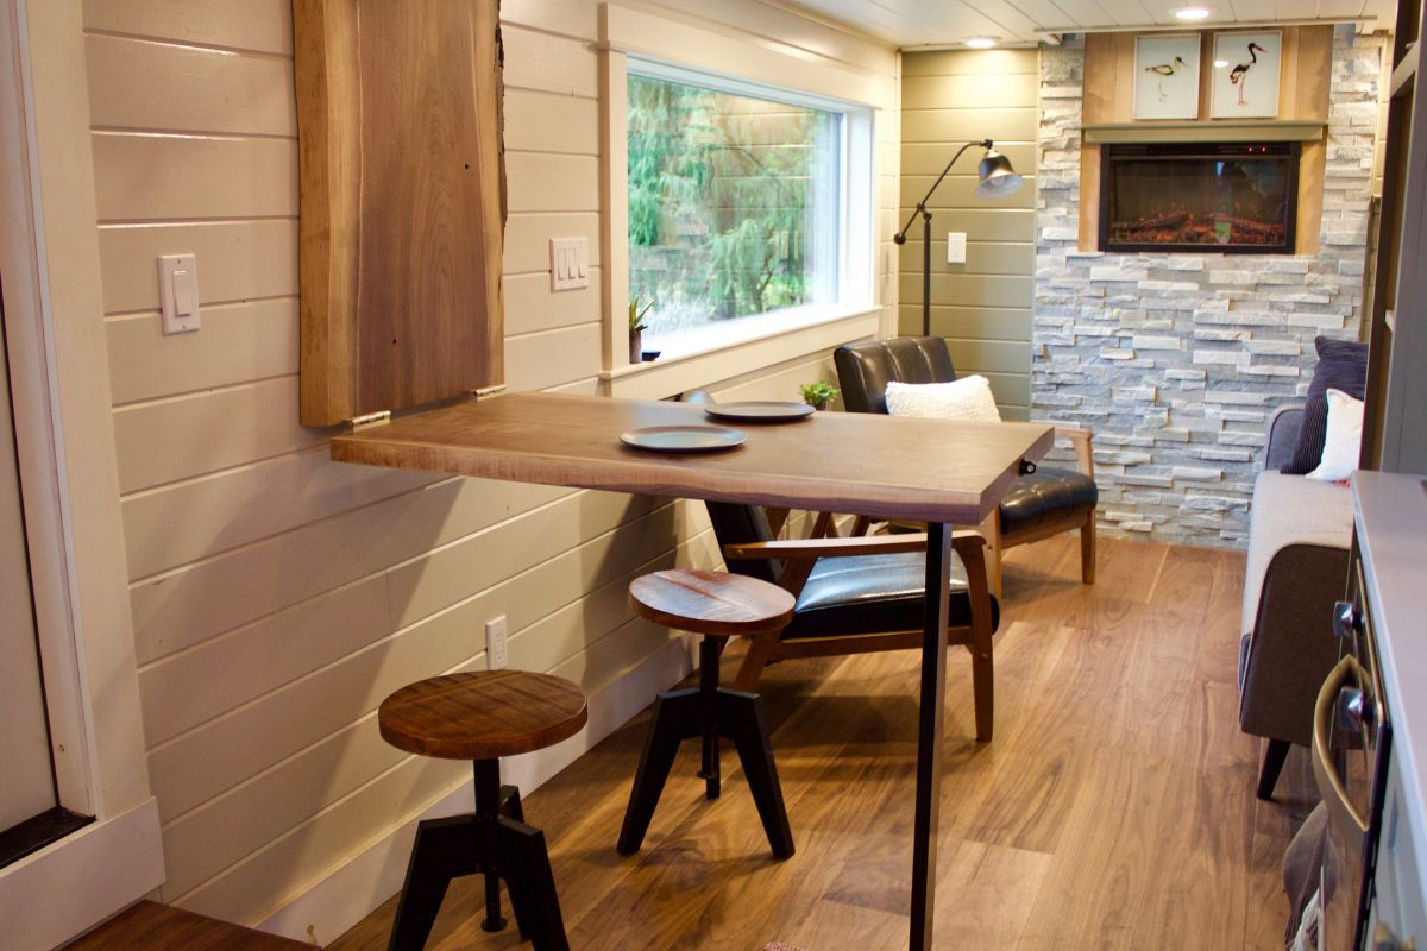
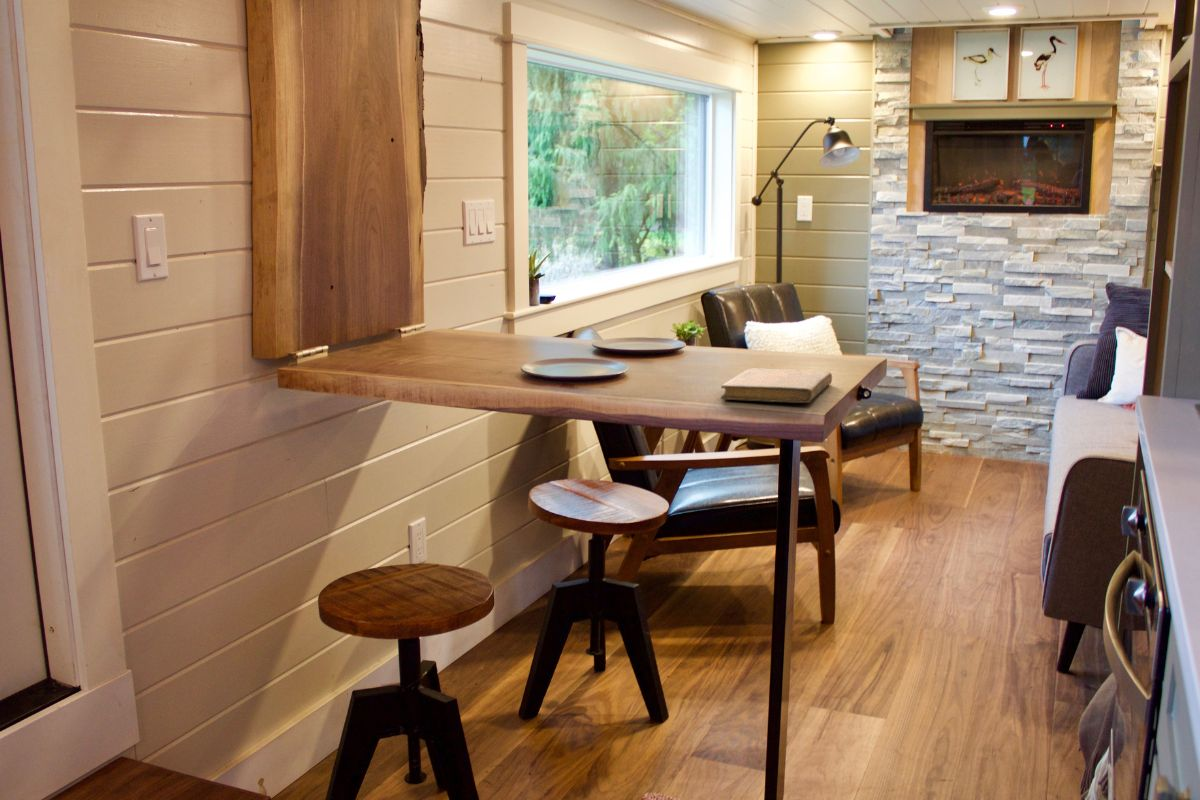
+ notebook (778, 384)
